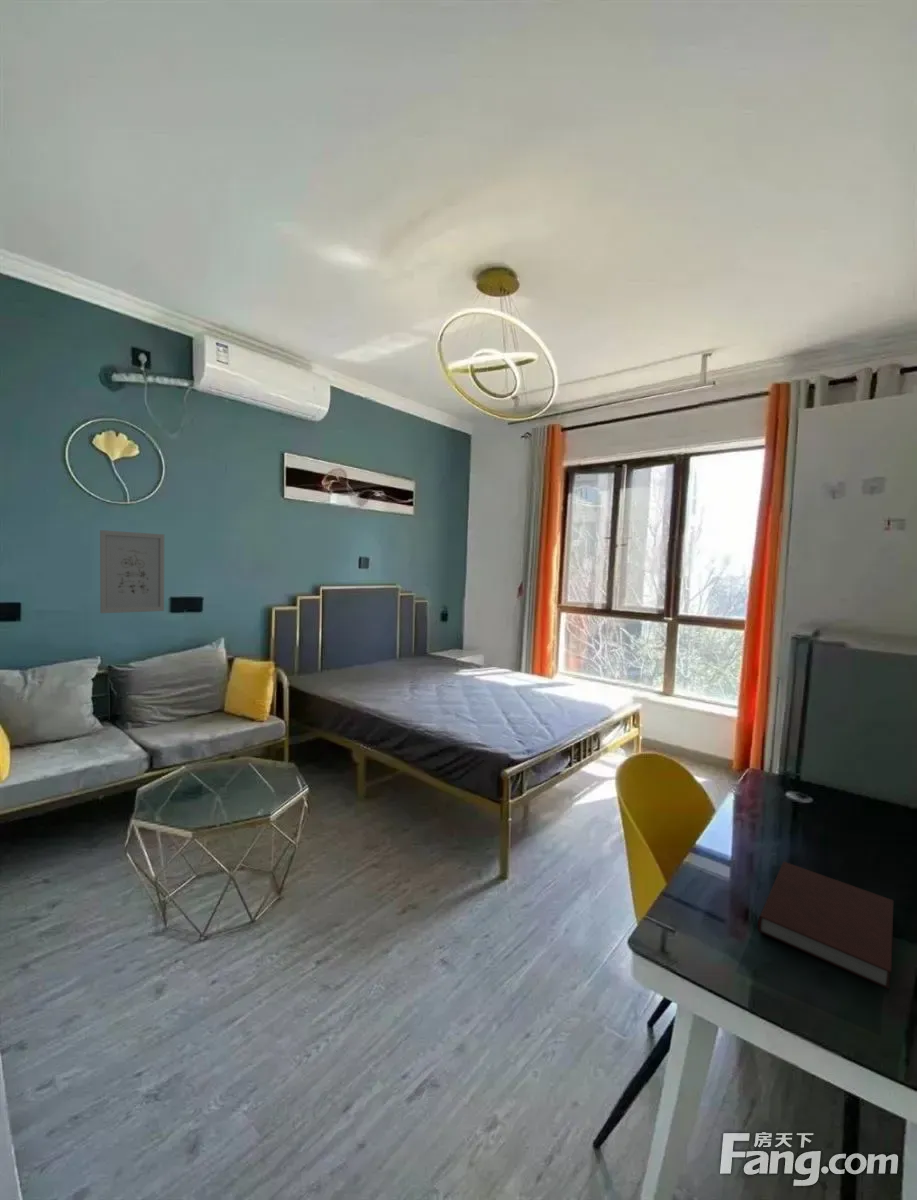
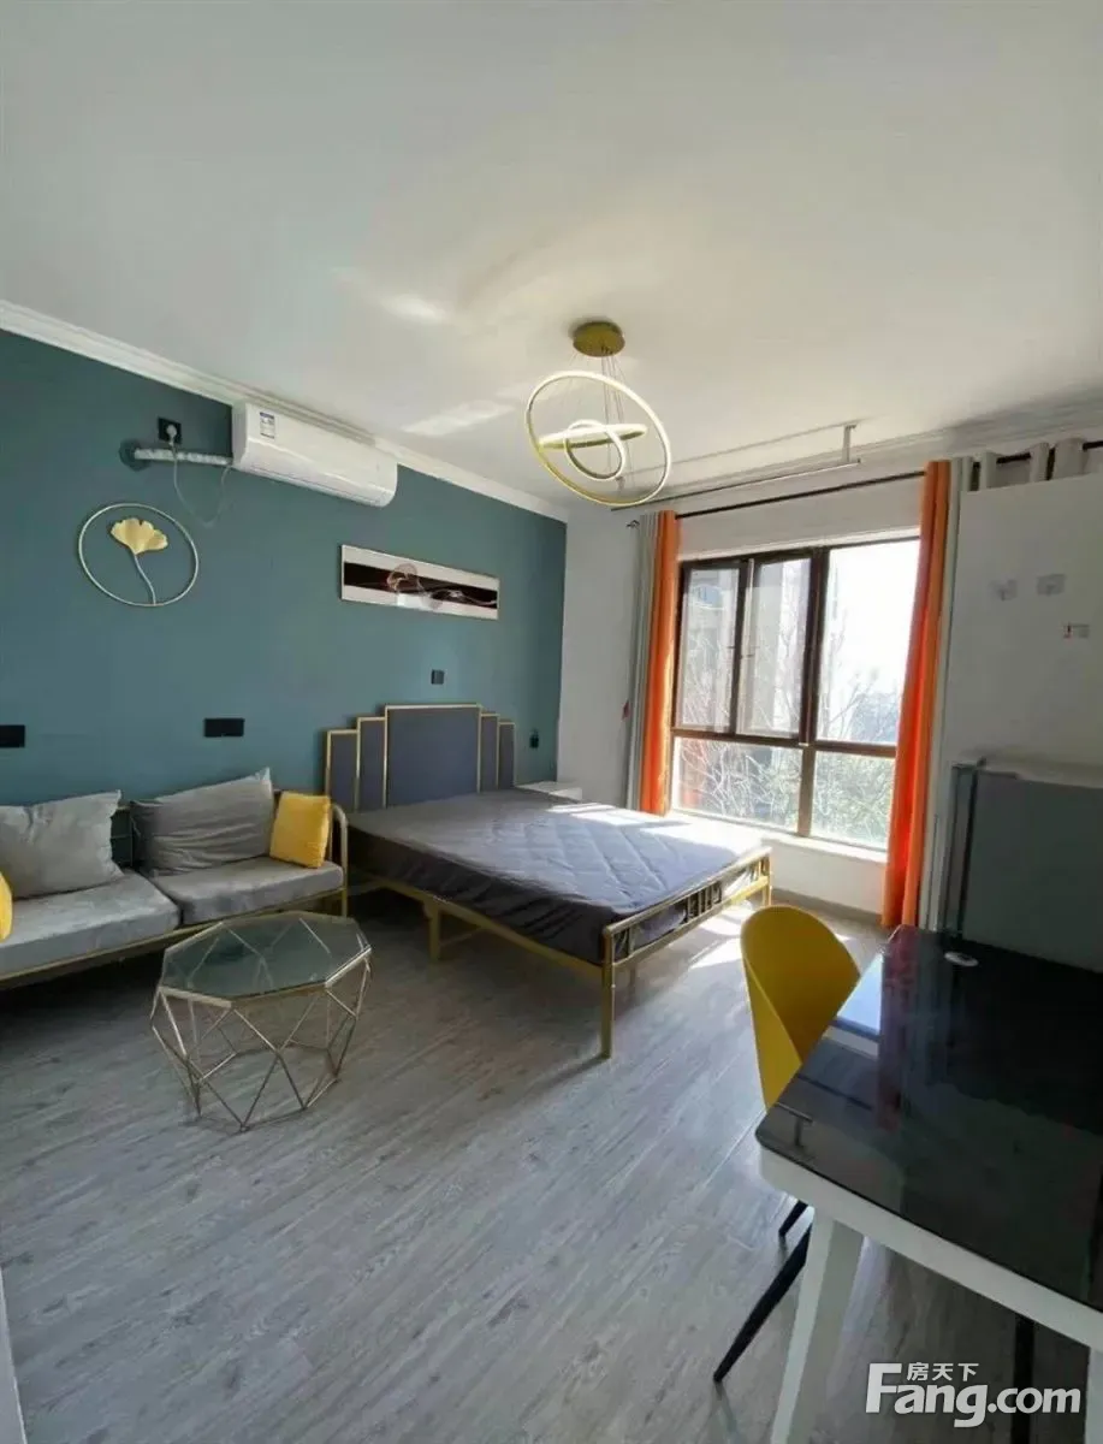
- notebook (827, 915)
- wall art (133, 572)
